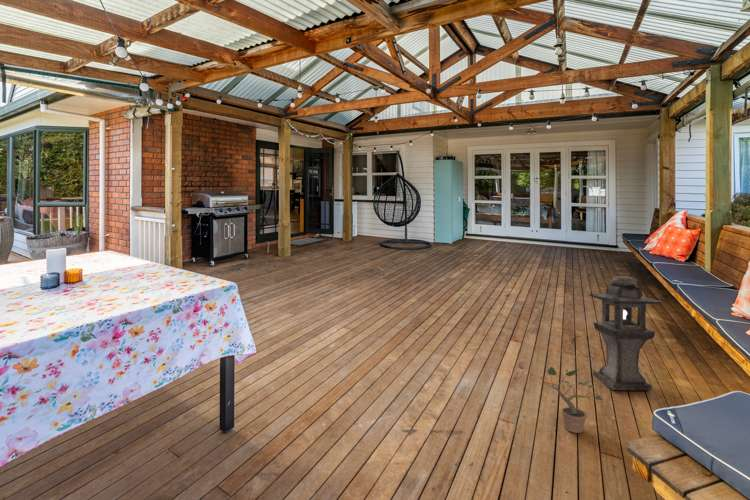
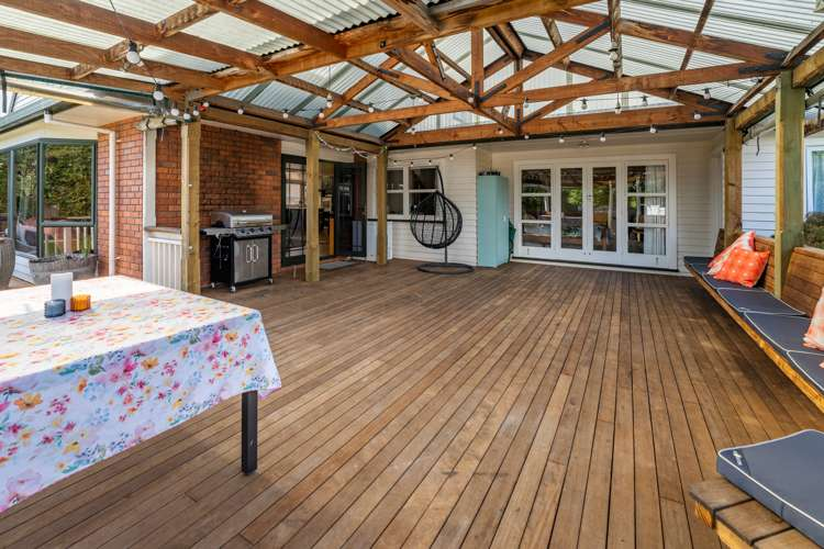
- potted plant (570, 396)
- lantern (622, 329)
